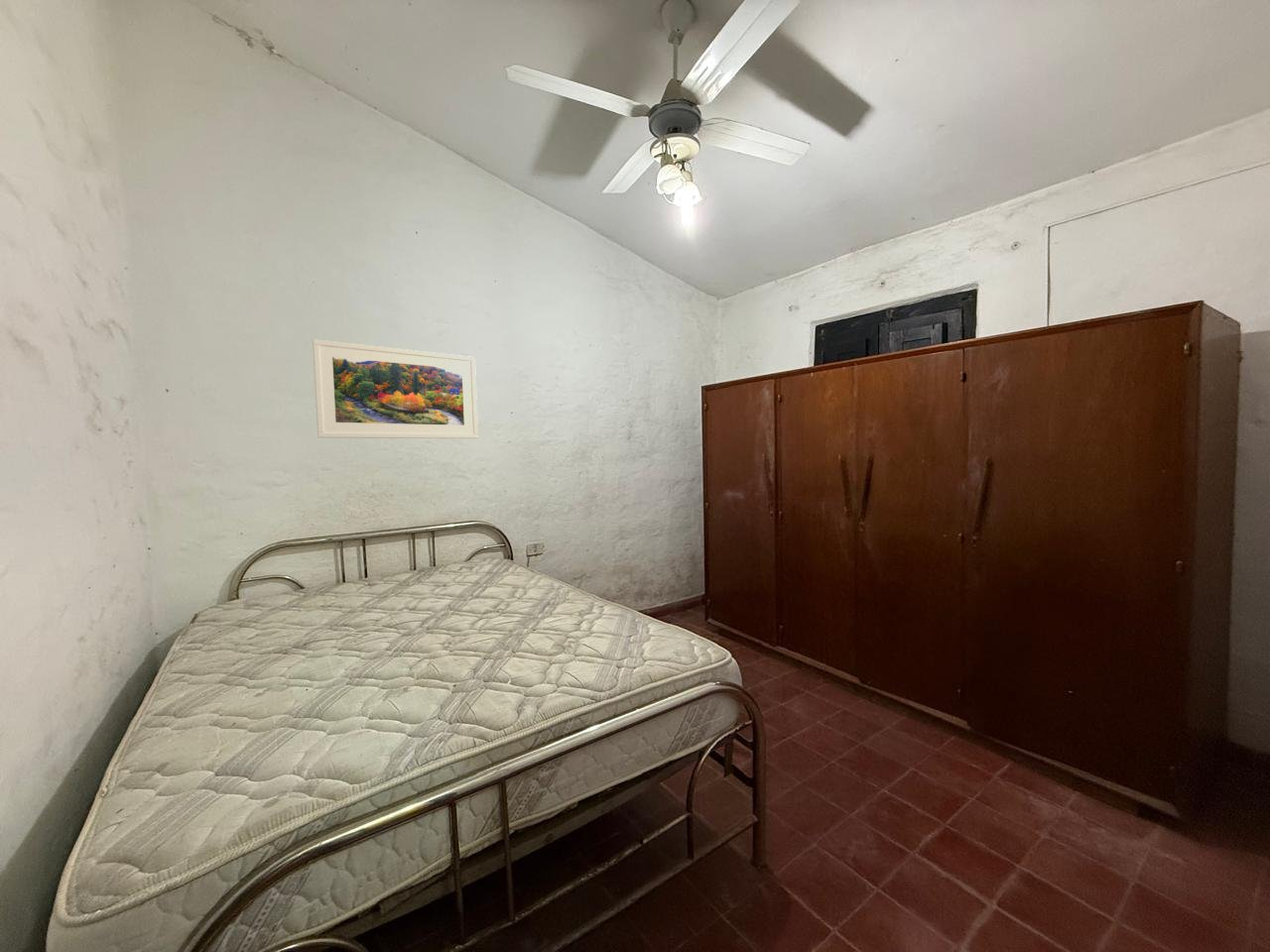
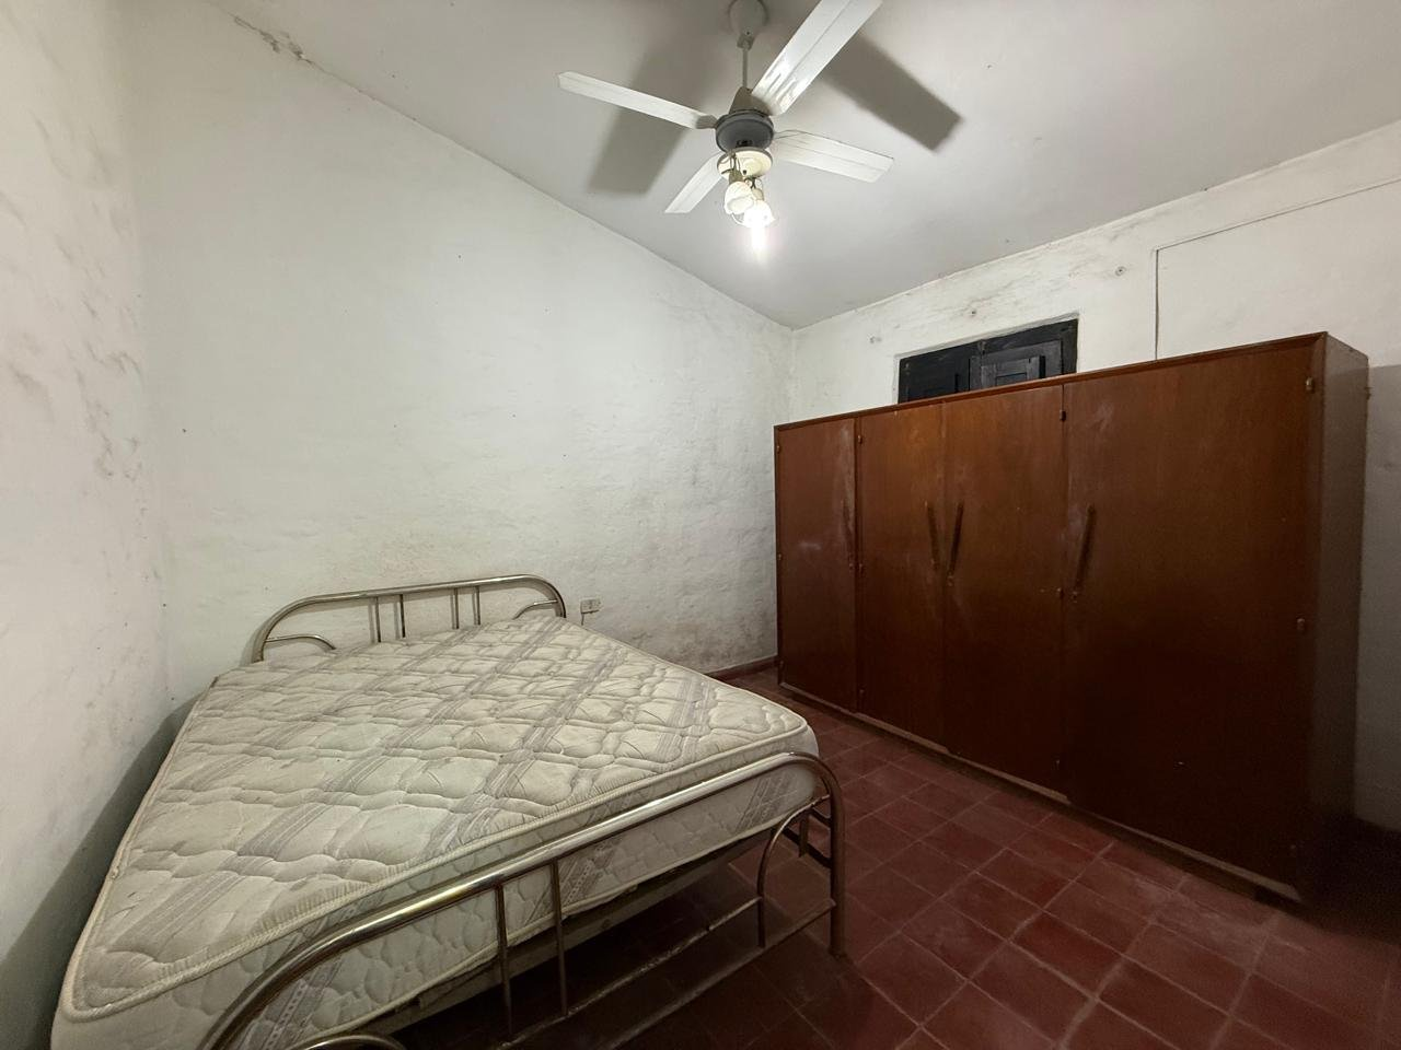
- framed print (403, 394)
